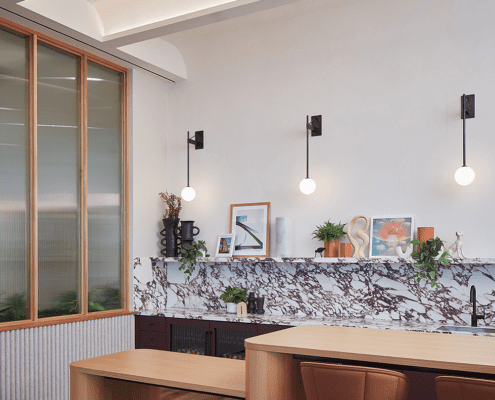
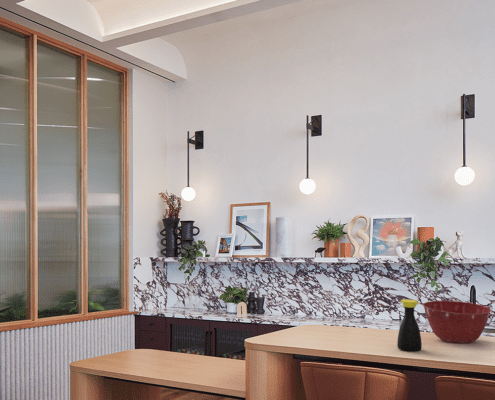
+ mixing bowl (456, 323)
+ bottle (409, 324)
